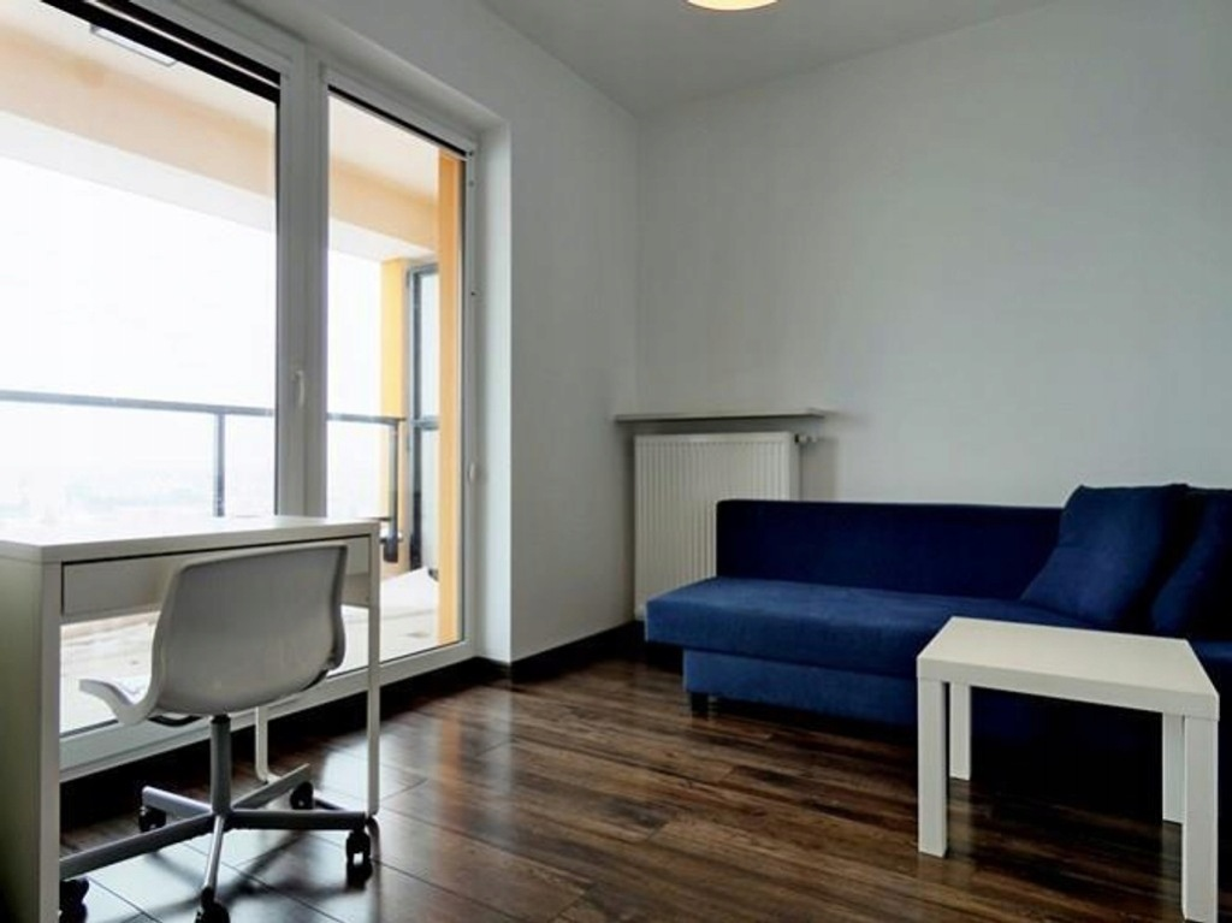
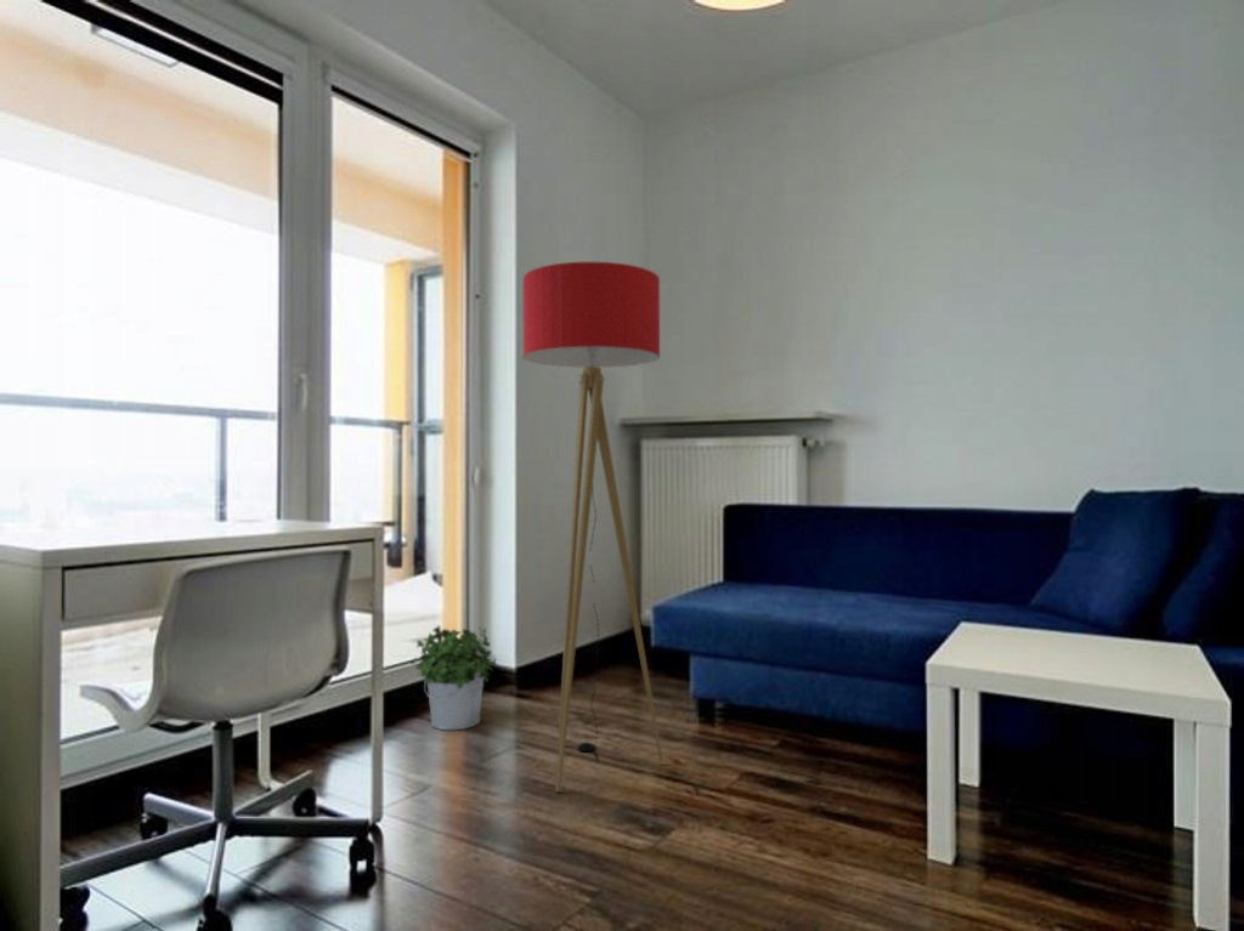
+ potted plant (454, 675)
+ floor lamp (594, 522)
